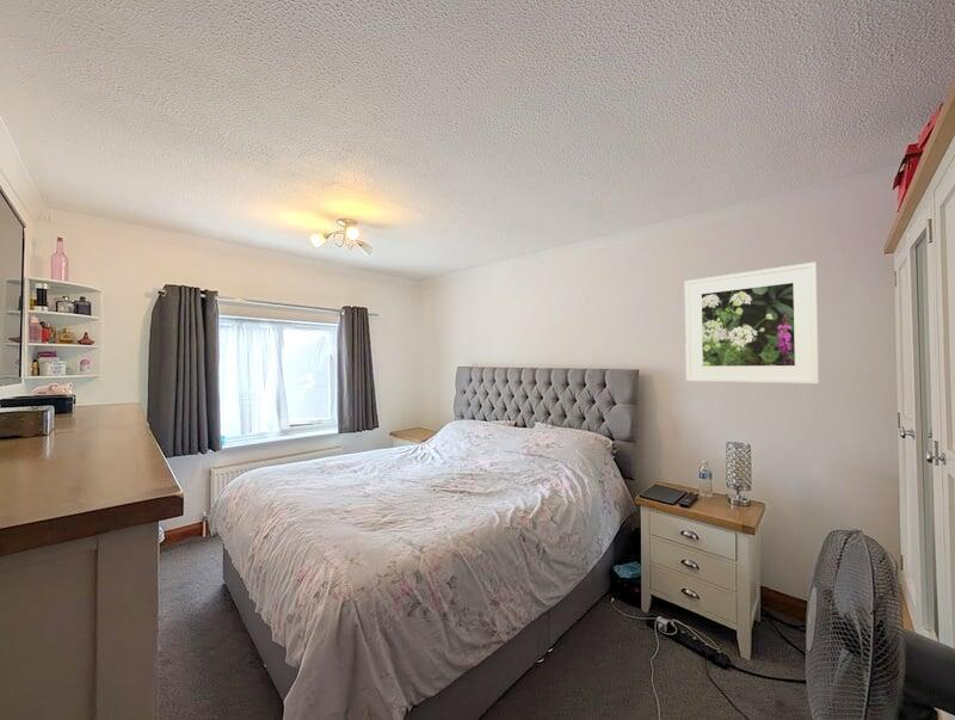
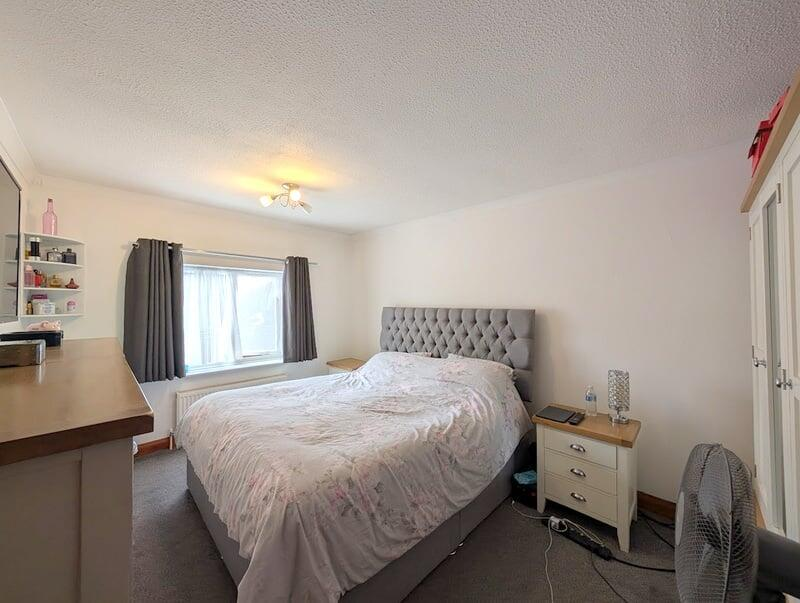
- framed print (745, 327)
